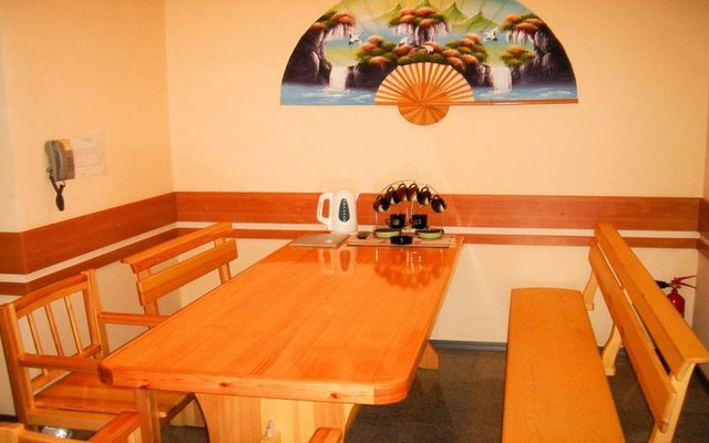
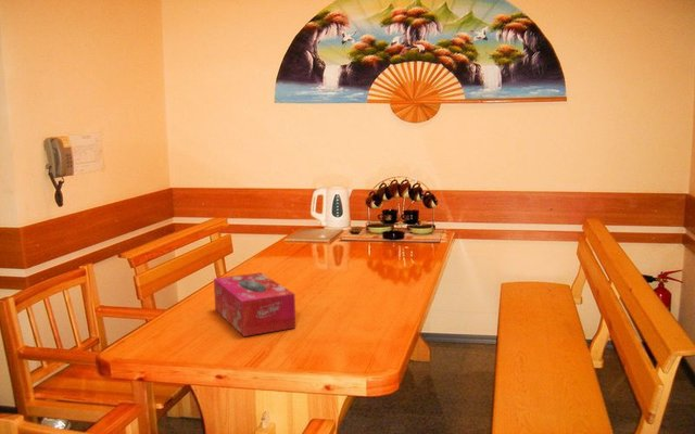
+ tissue box (252, 302)
